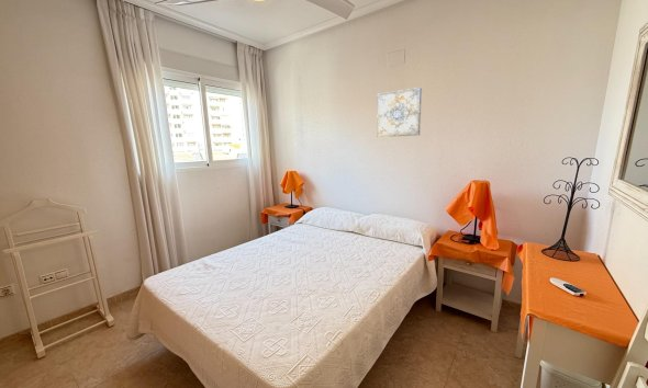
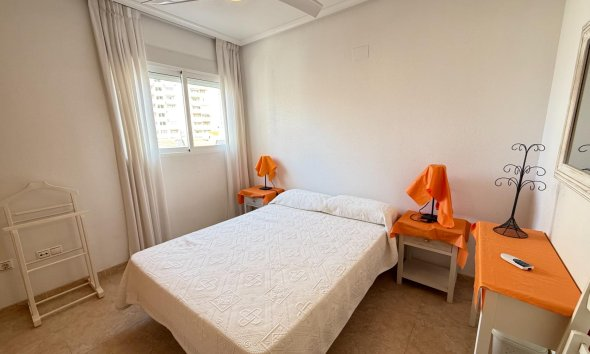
- wall art (398, 114)
